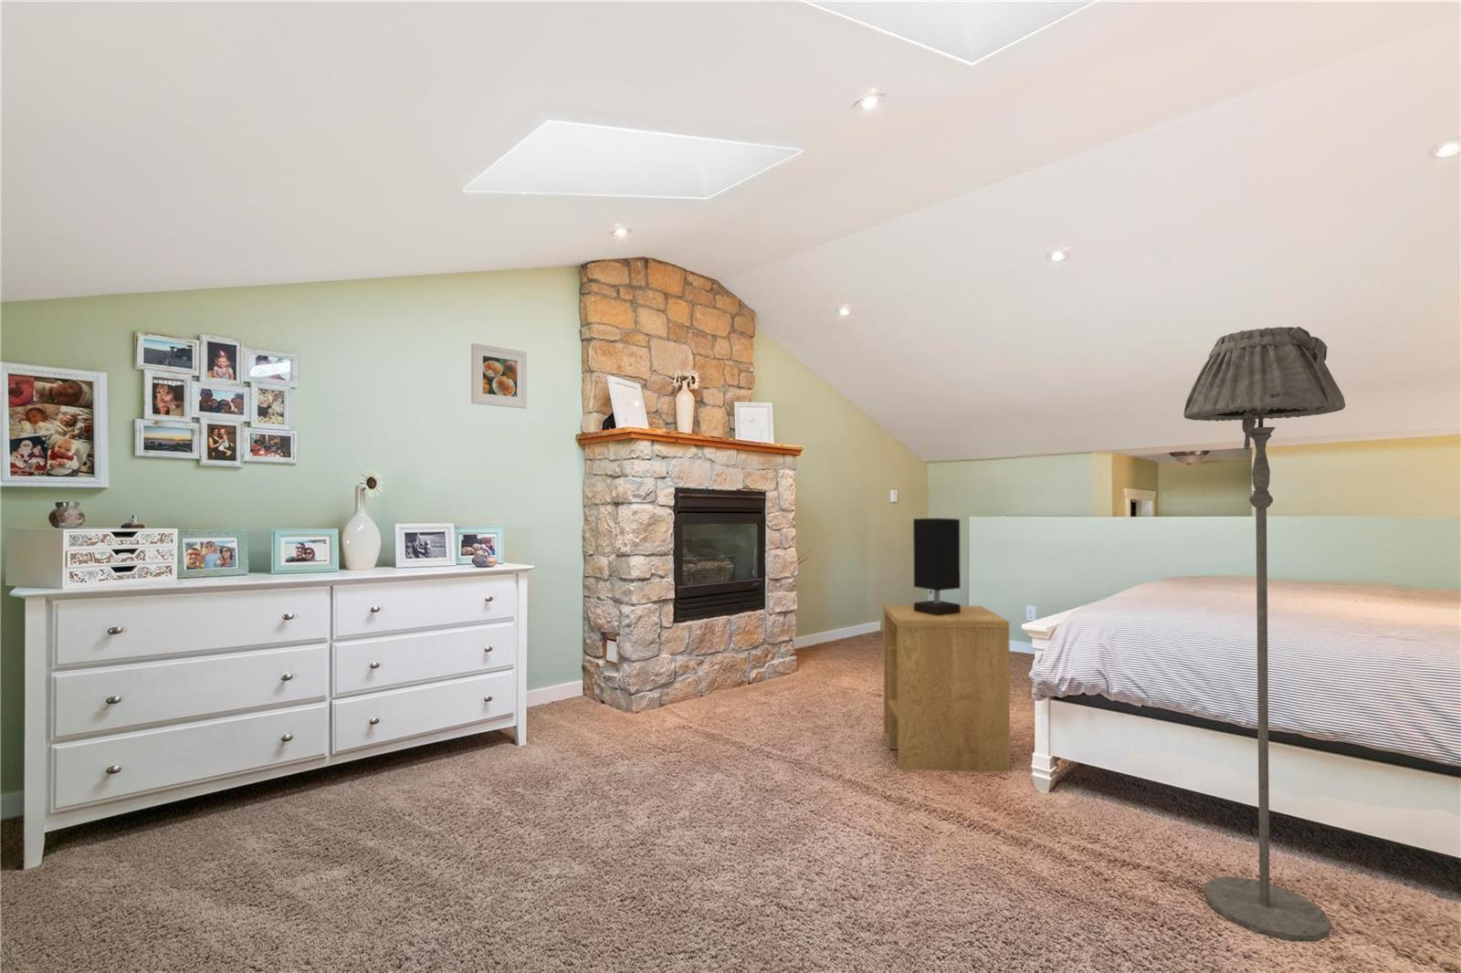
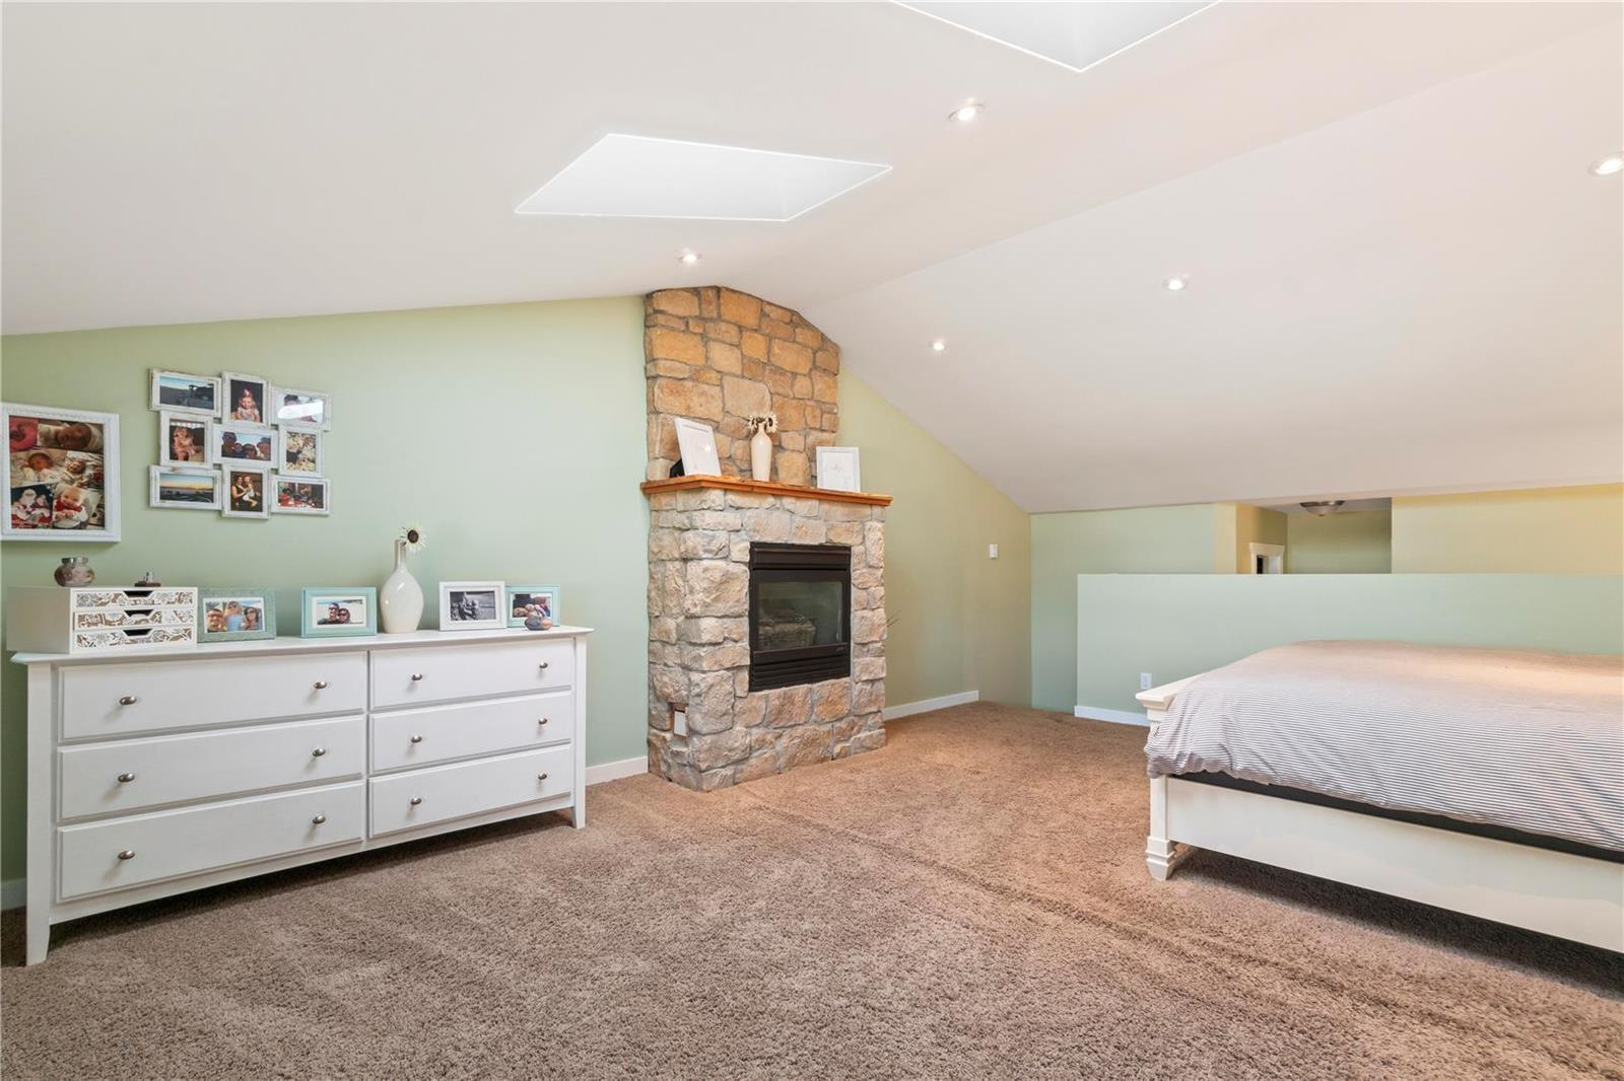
- side table (943, 683)
- floor lamp (1261, 621)
- table lamp (936, 565)
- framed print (500, 376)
